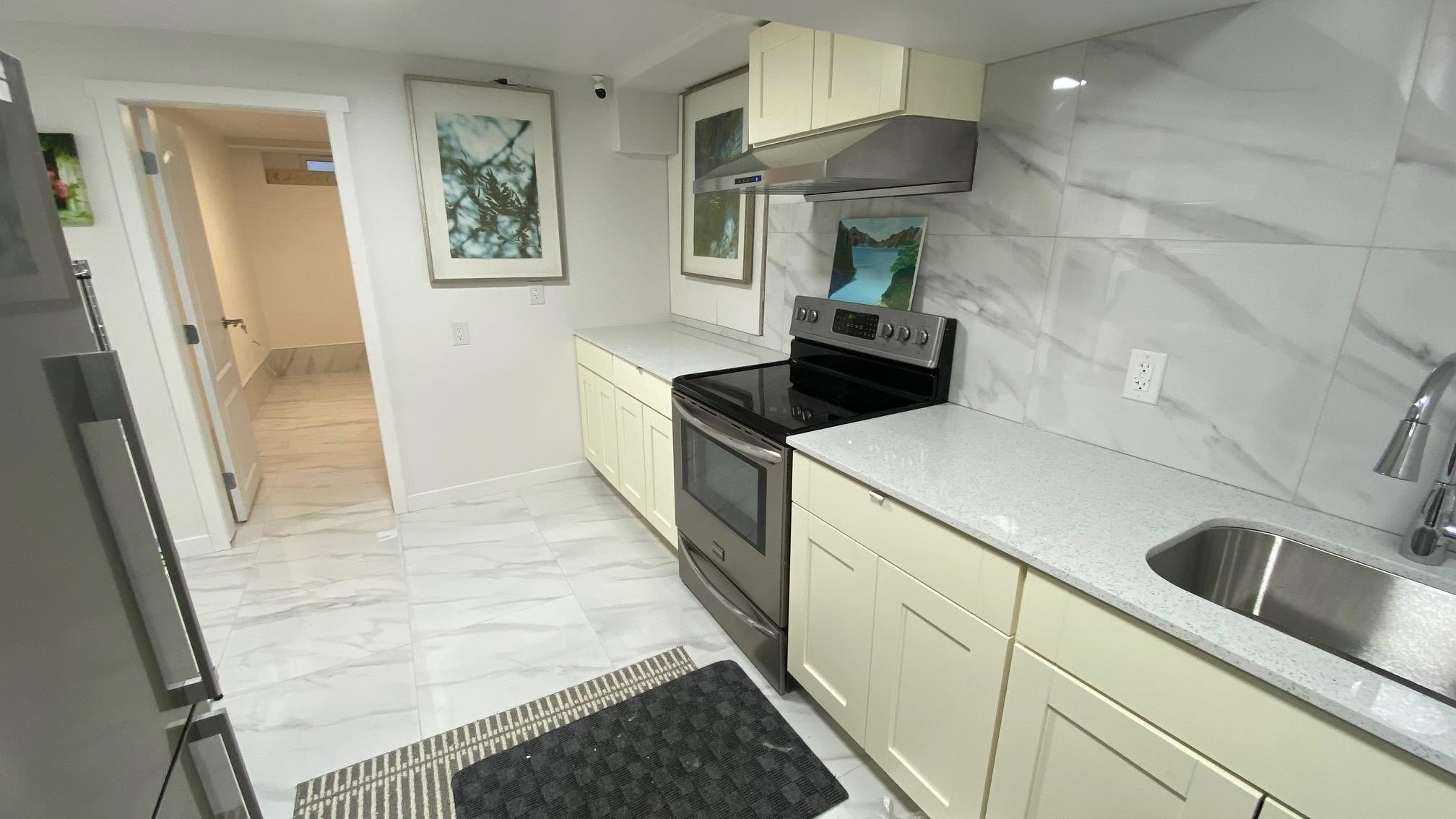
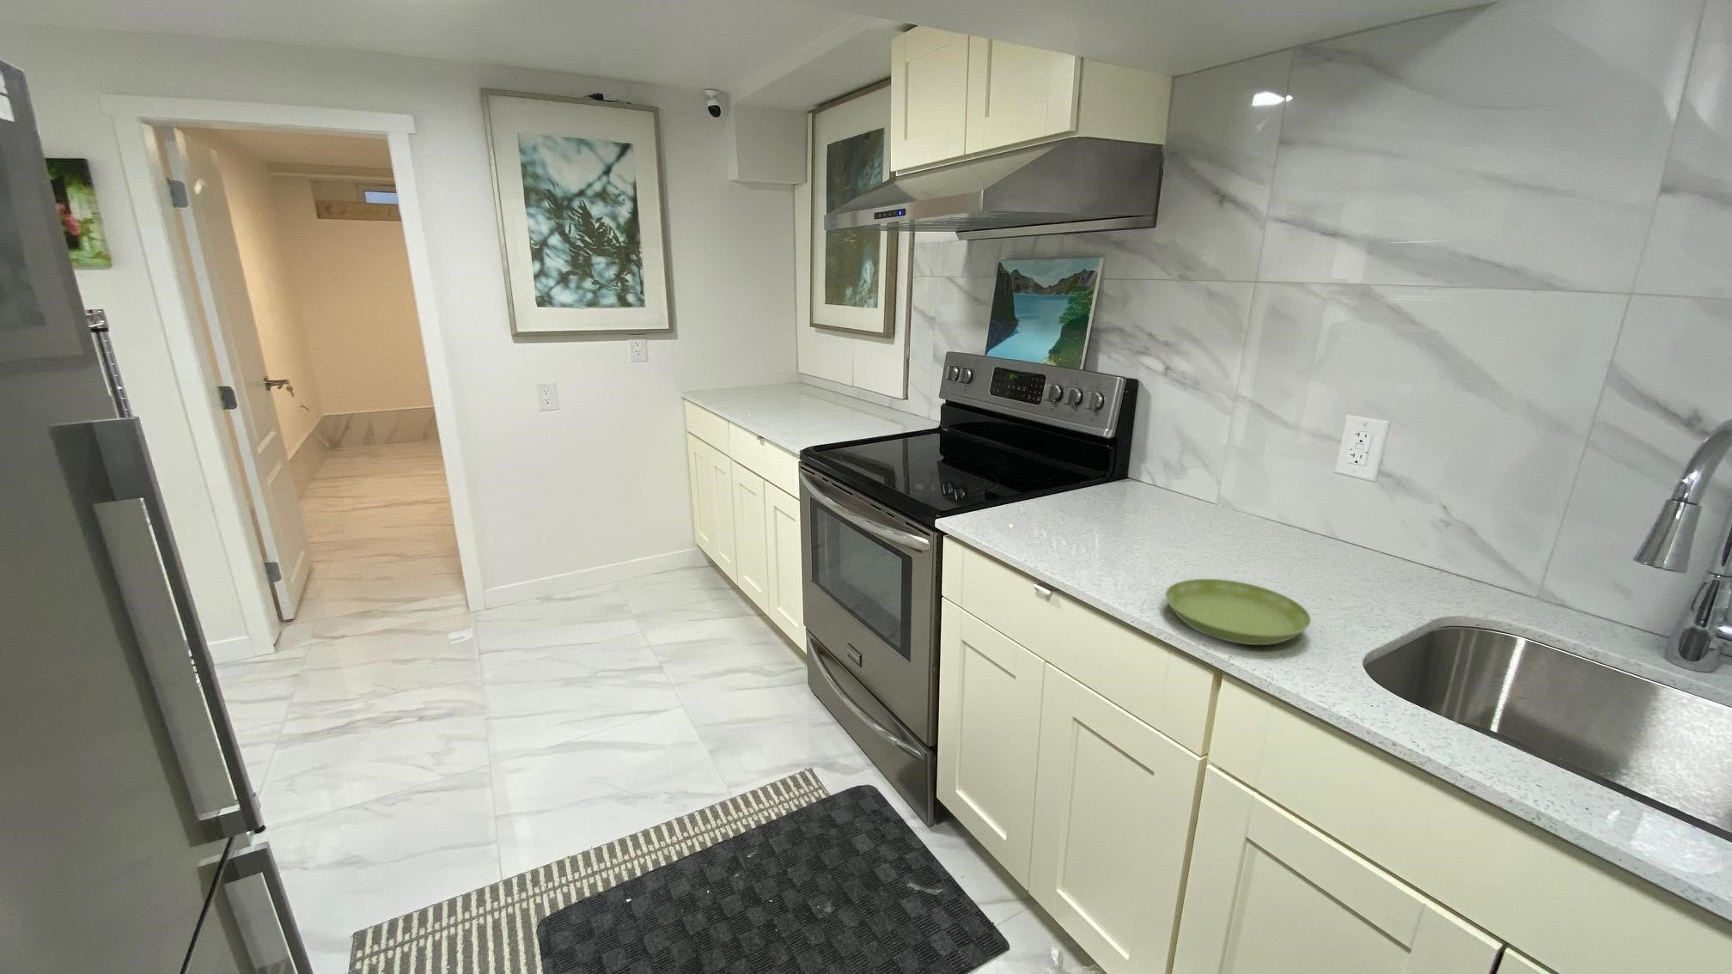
+ saucer (1234, 612)
